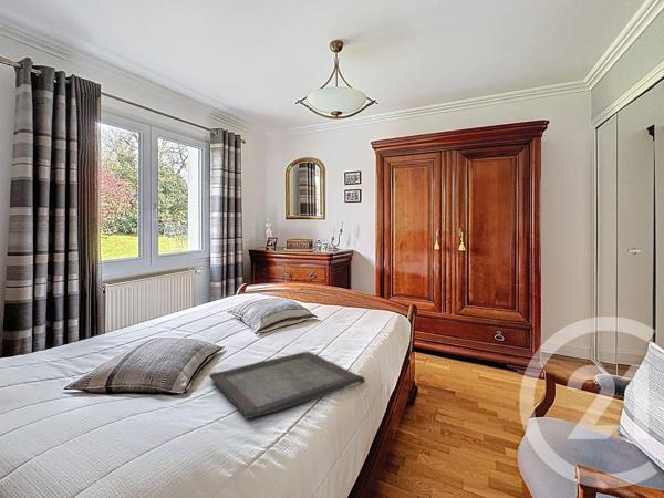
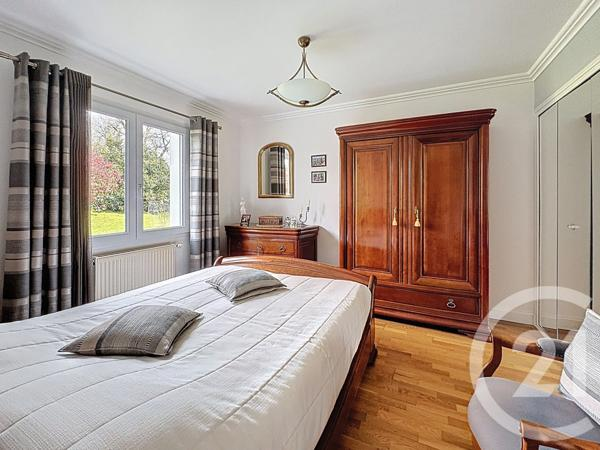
- serving tray (284, 376)
